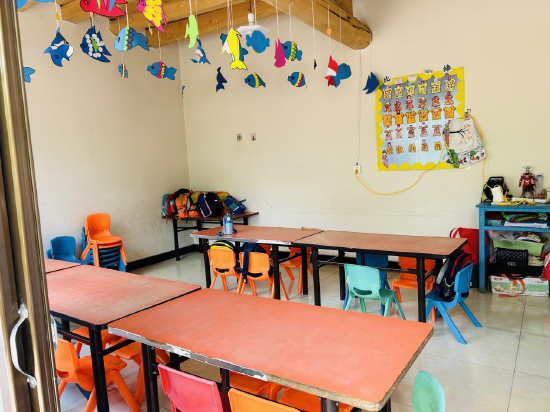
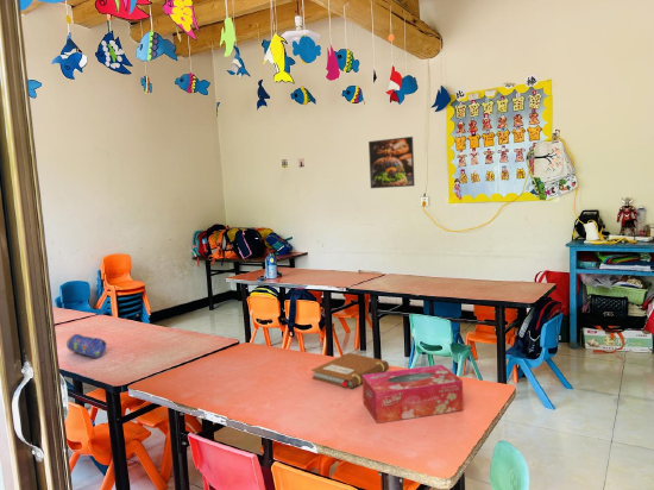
+ notebook (350, 370)
+ pencil case (86, 345)
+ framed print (390, 163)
+ tissue box (411, 391)
